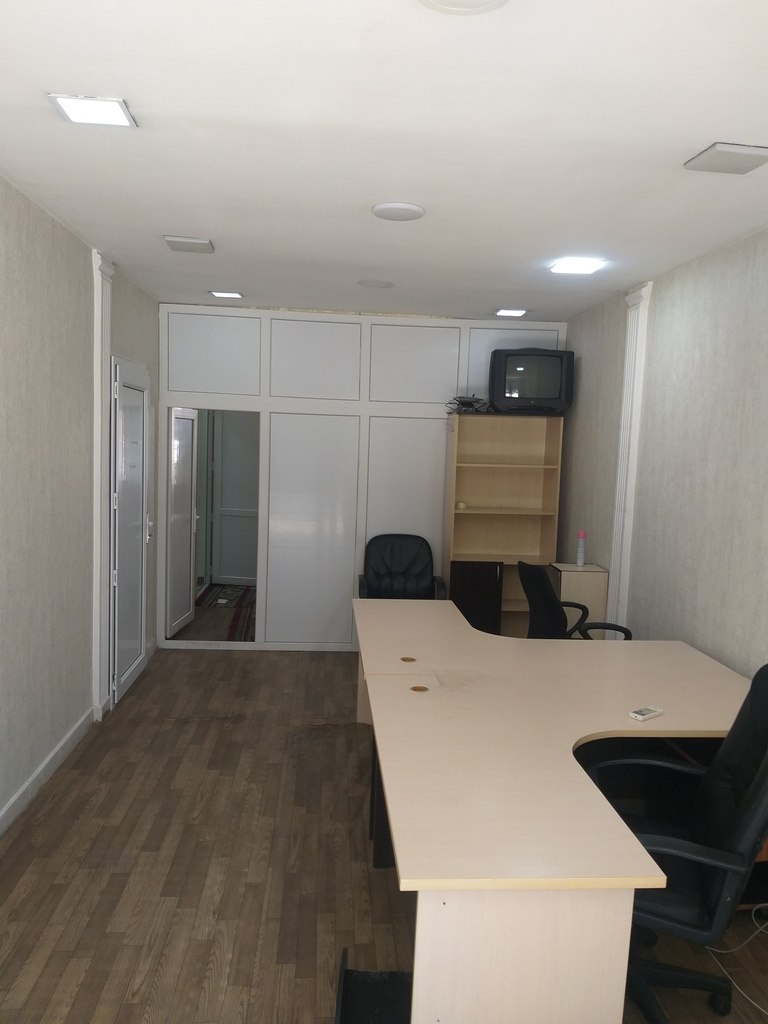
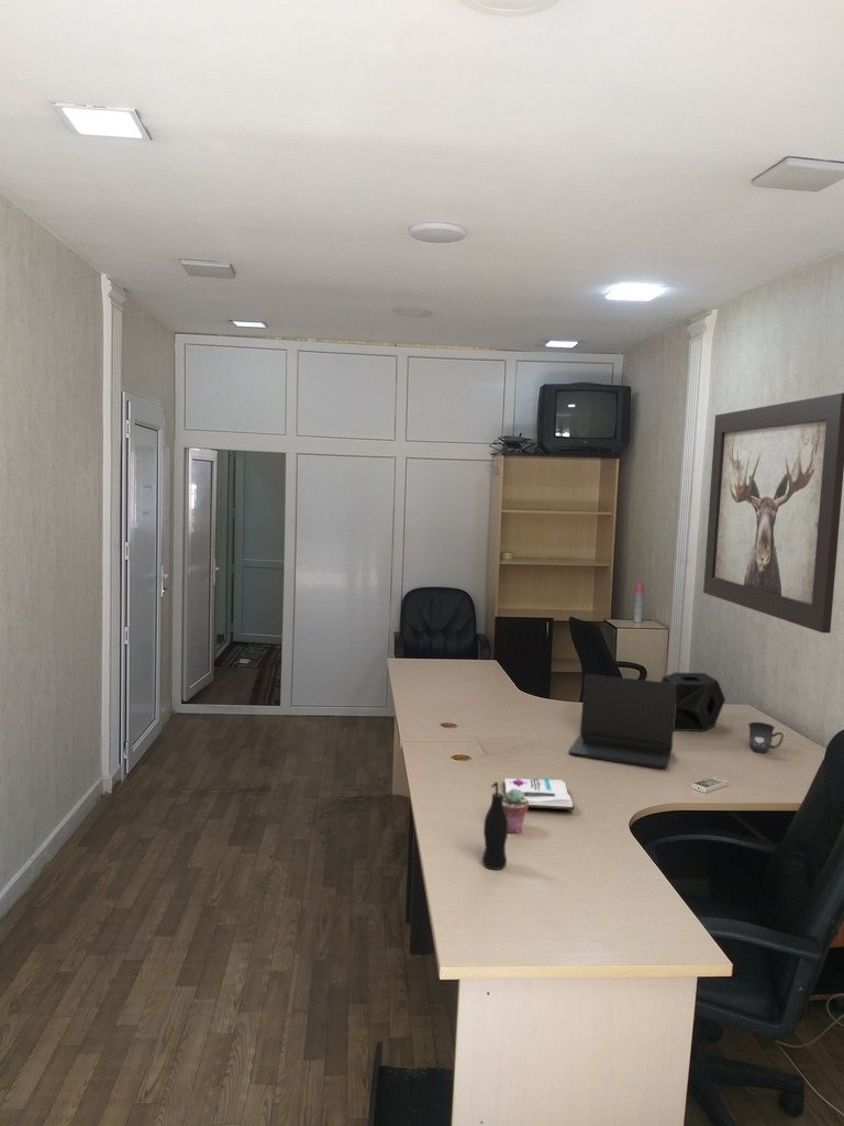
+ wall art (765, 508)
+ laptop (623, 718)
+ book (536, 792)
+ potted succulent (512, 808)
+ mug (765, 738)
+ bottle (495, 823)
+ speaker (688, 700)
